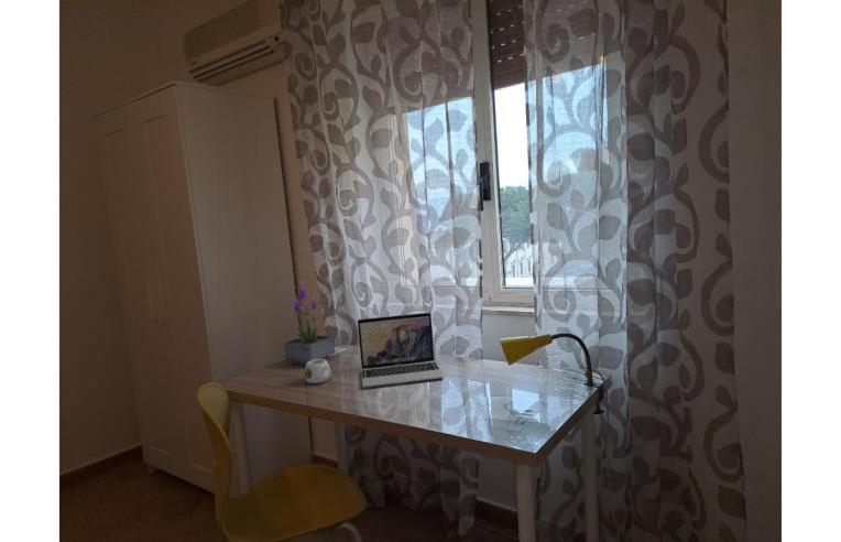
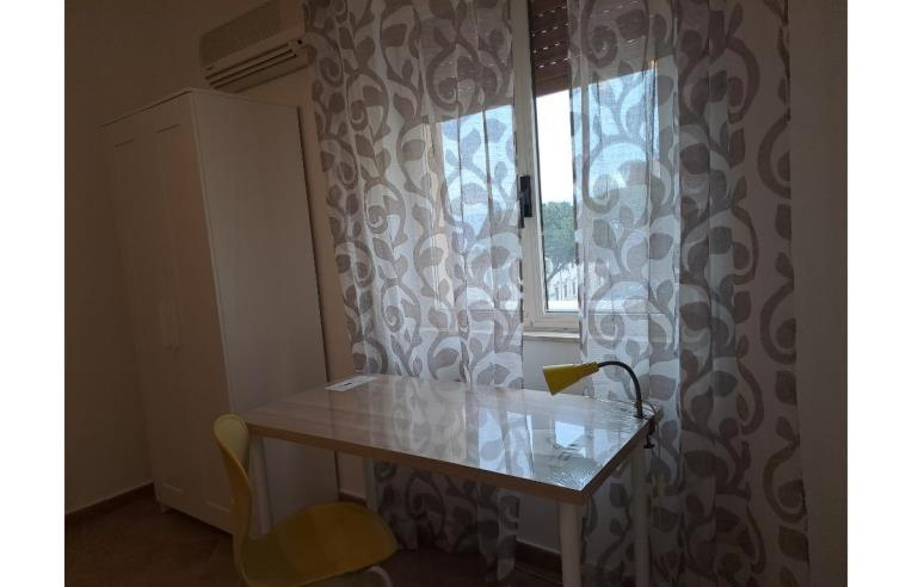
- potted plant (306, 319)
- mug (319, 371)
- laptop (398, 347)
